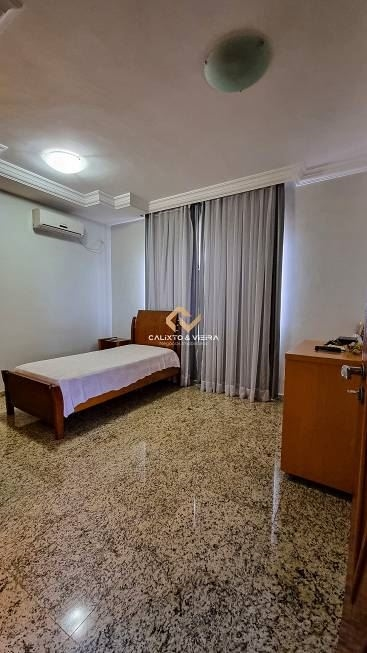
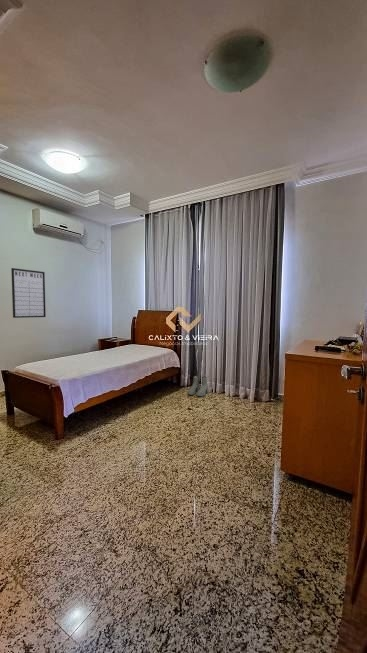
+ writing board (29, 293)
+ boots (198, 385)
